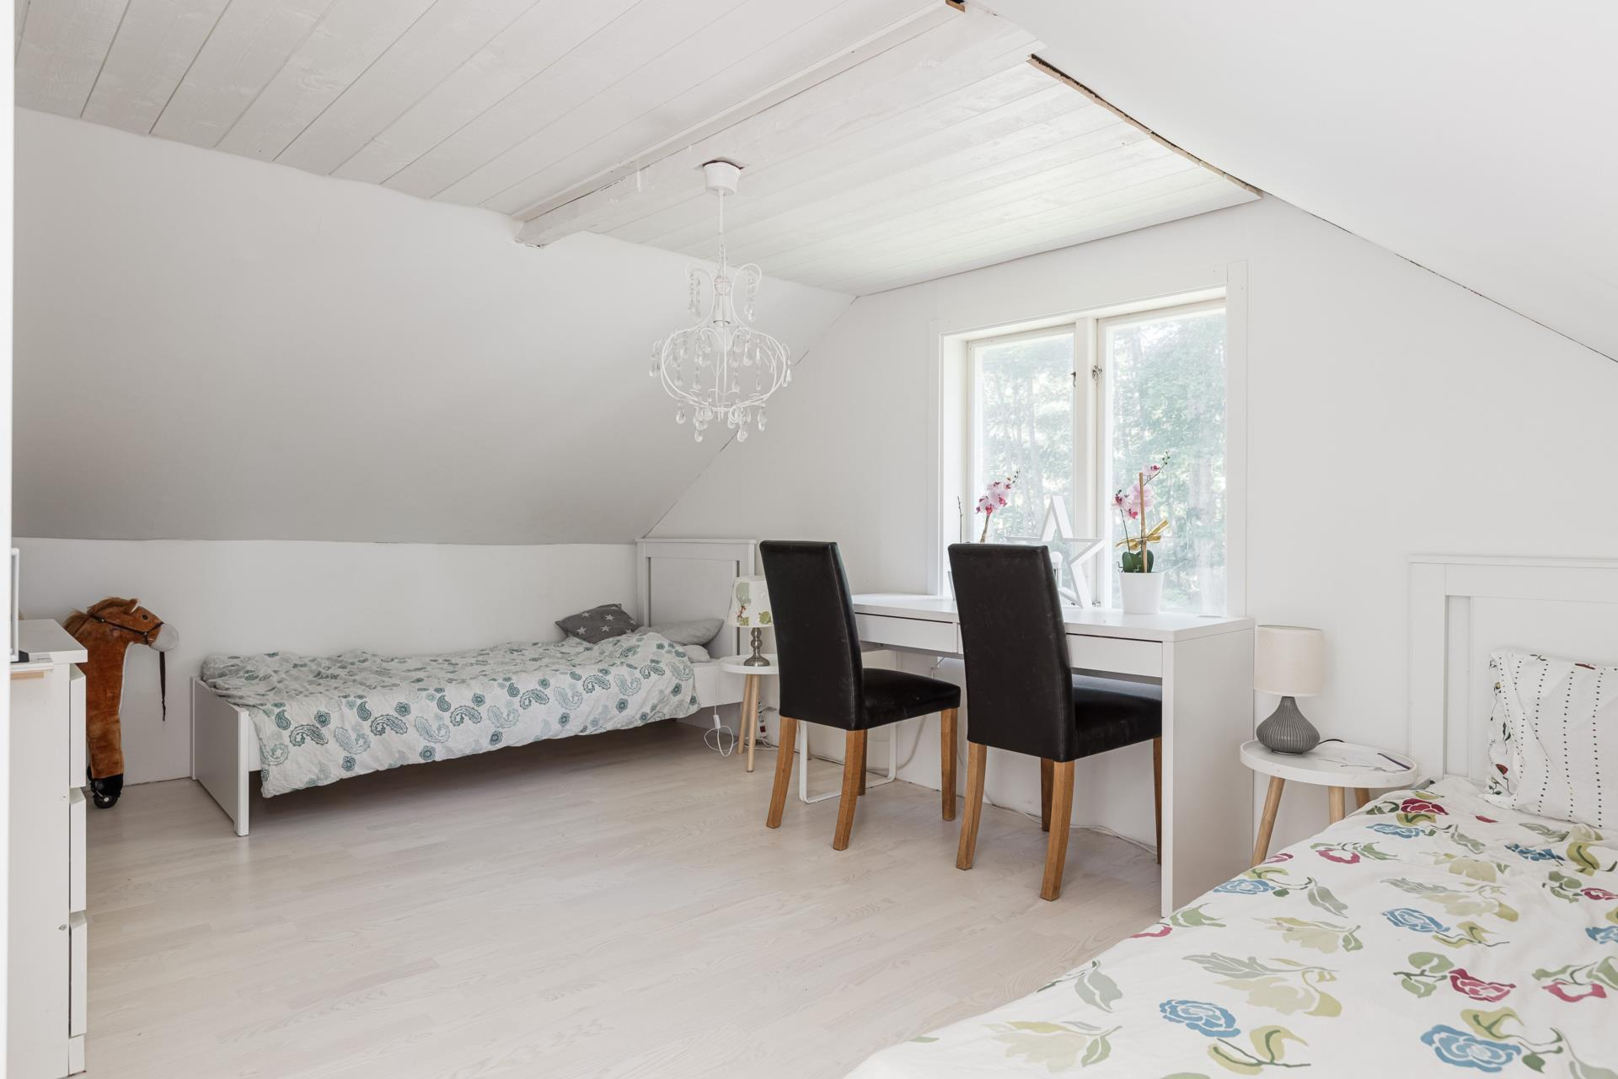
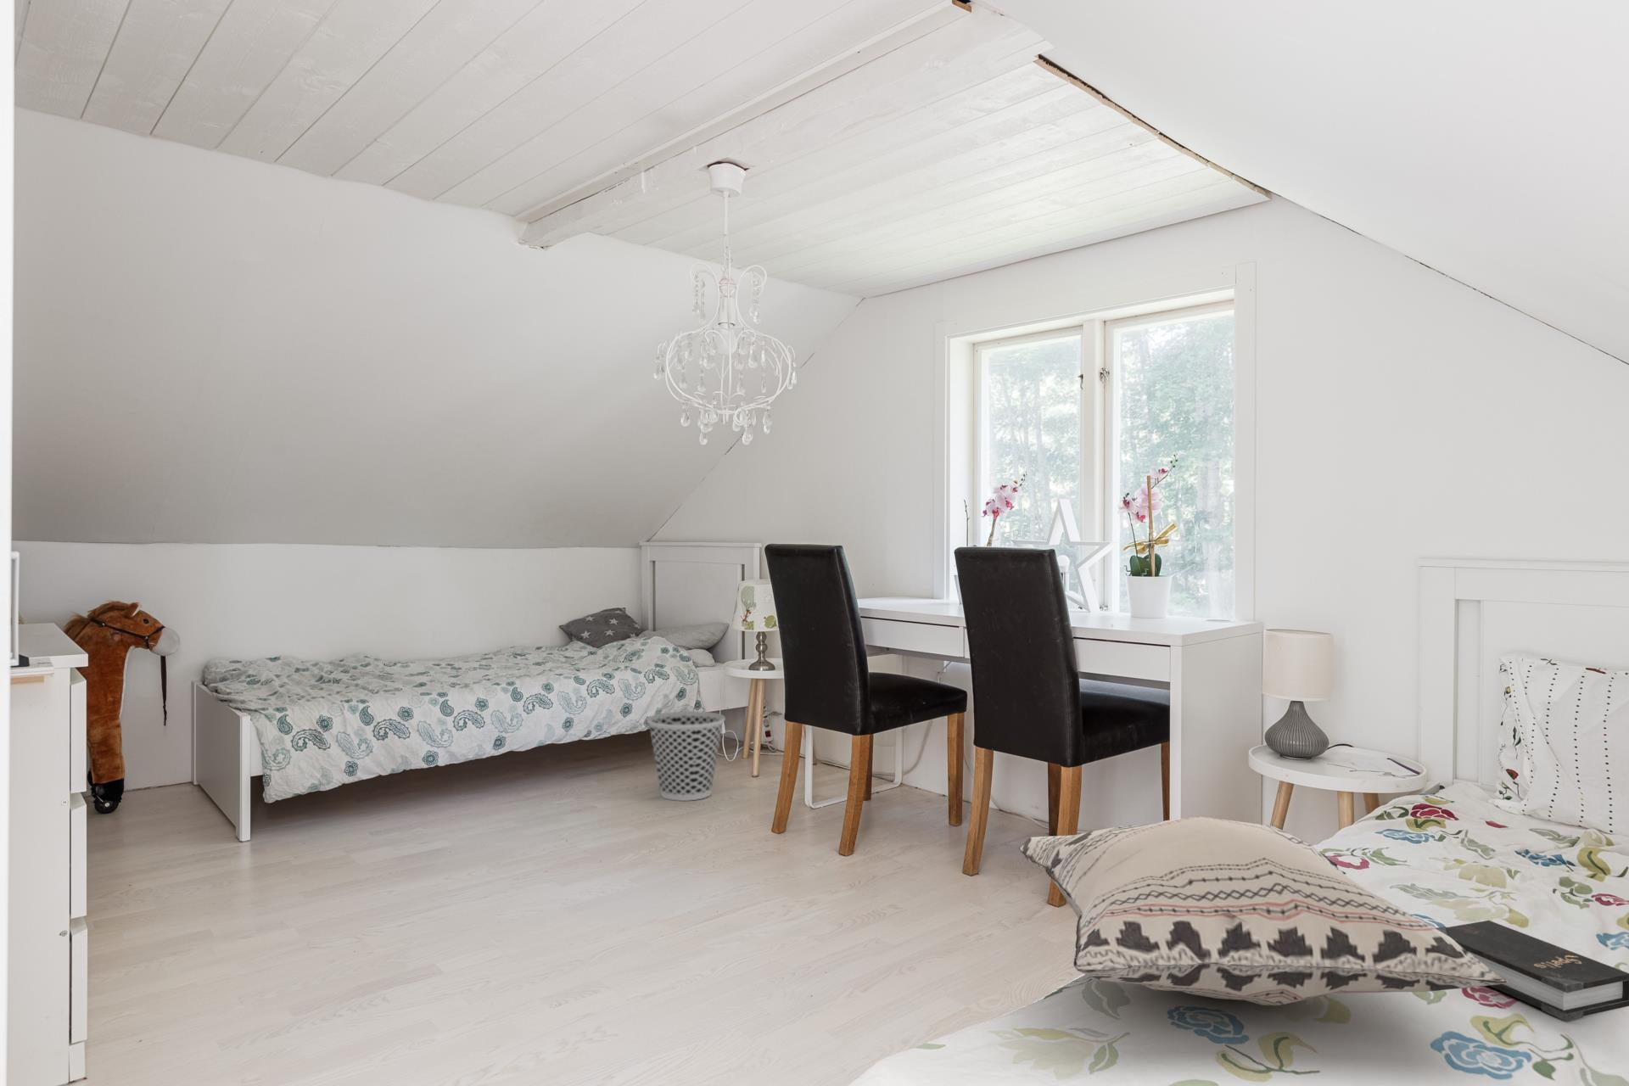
+ wastebasket (686, 756)
+ decorative pillow (1218, 901)
+ hardback book (1526, 966)
